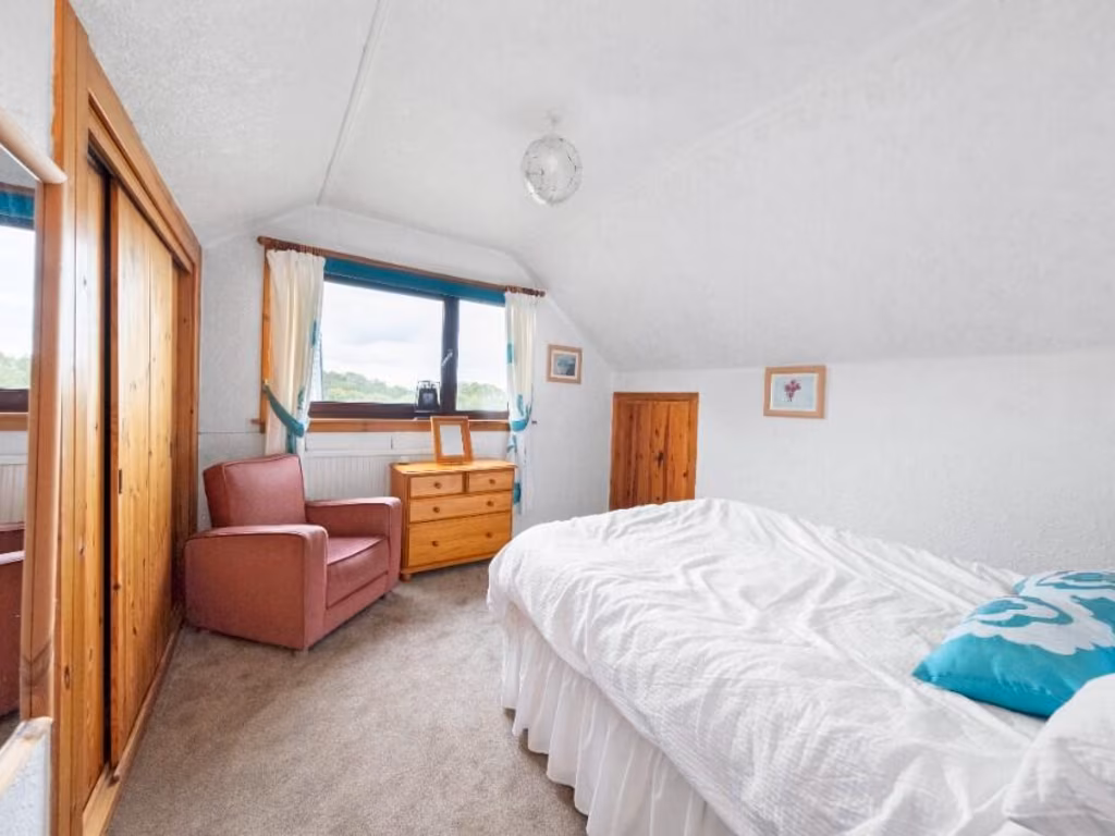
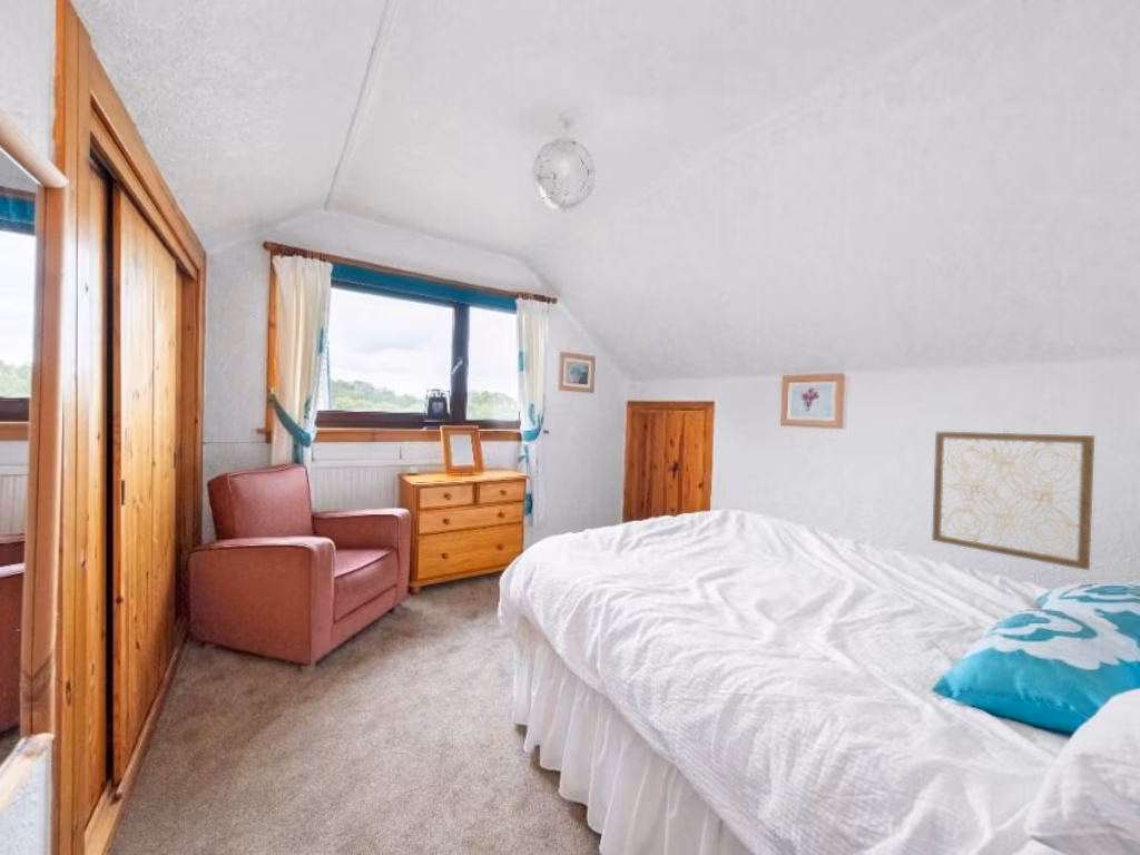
+ wall art (1000, 495)
